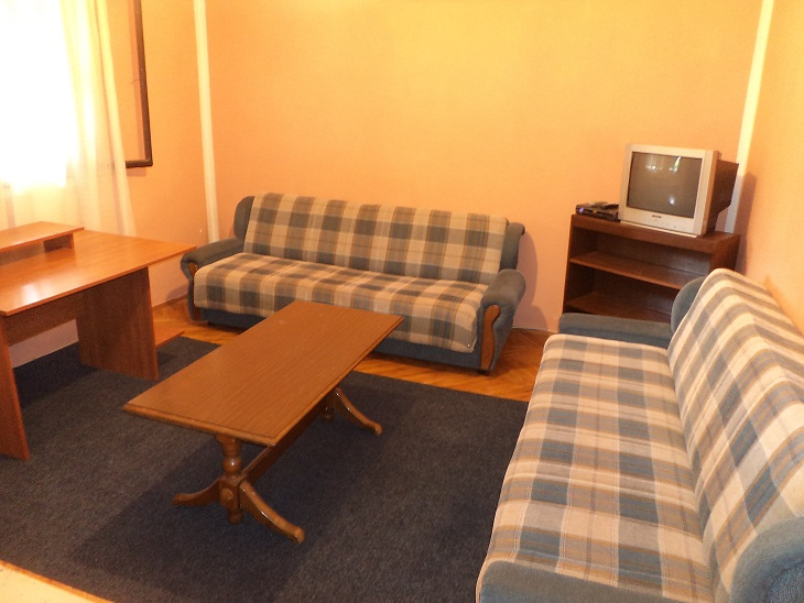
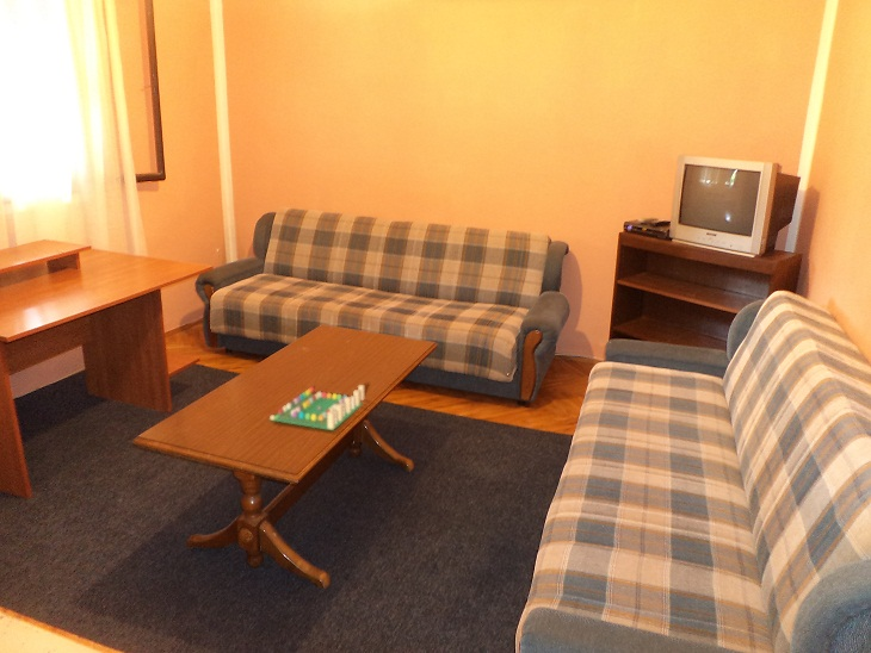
+ board game (321, 400)
